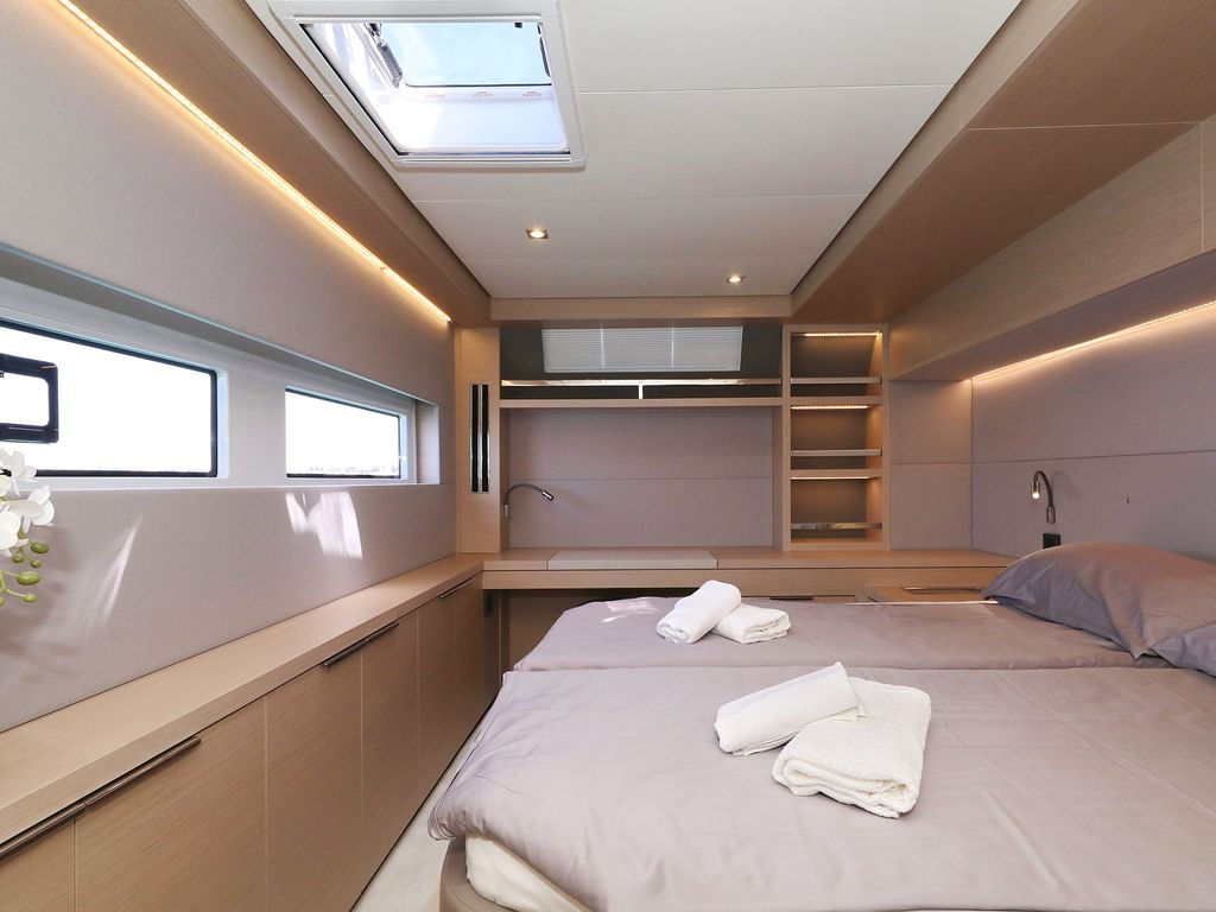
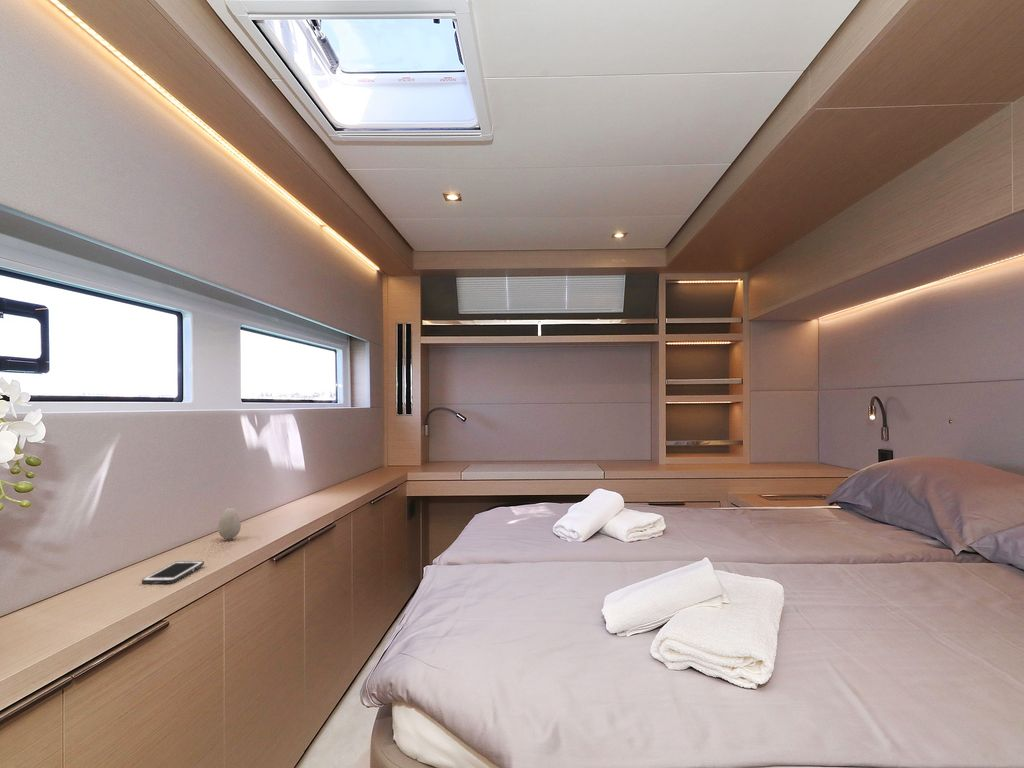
+ cell phone (174, 571)
+ decorative egg (229, 523)
